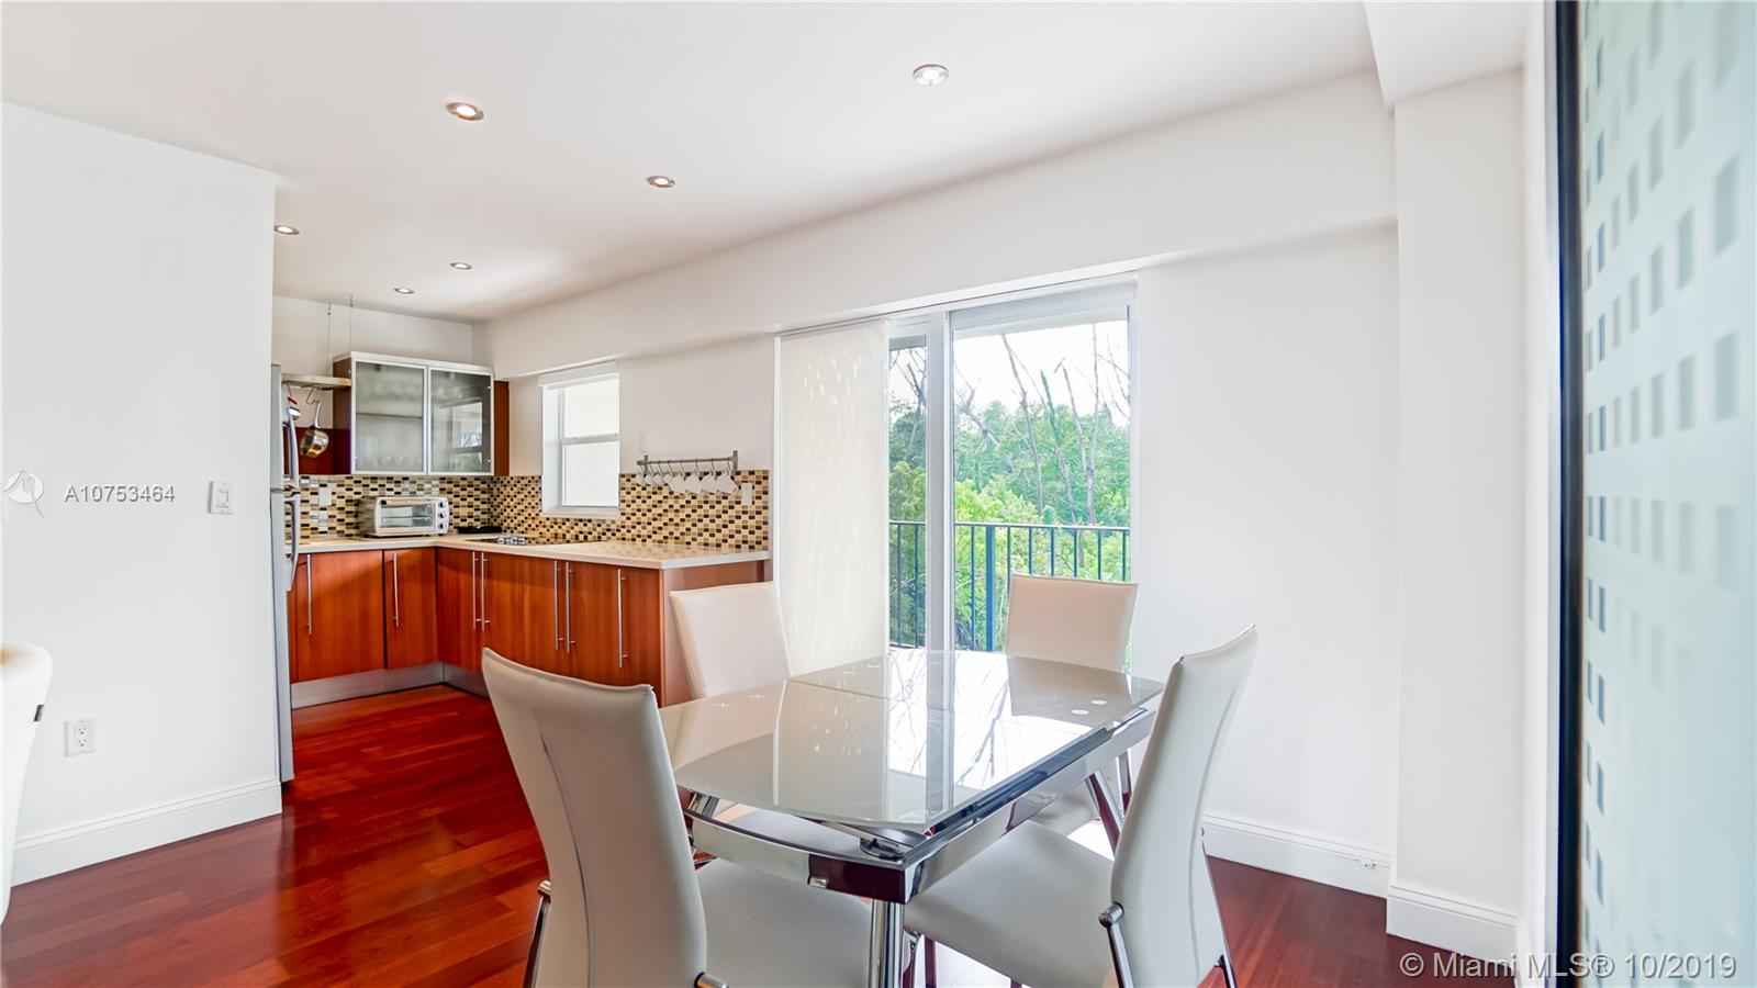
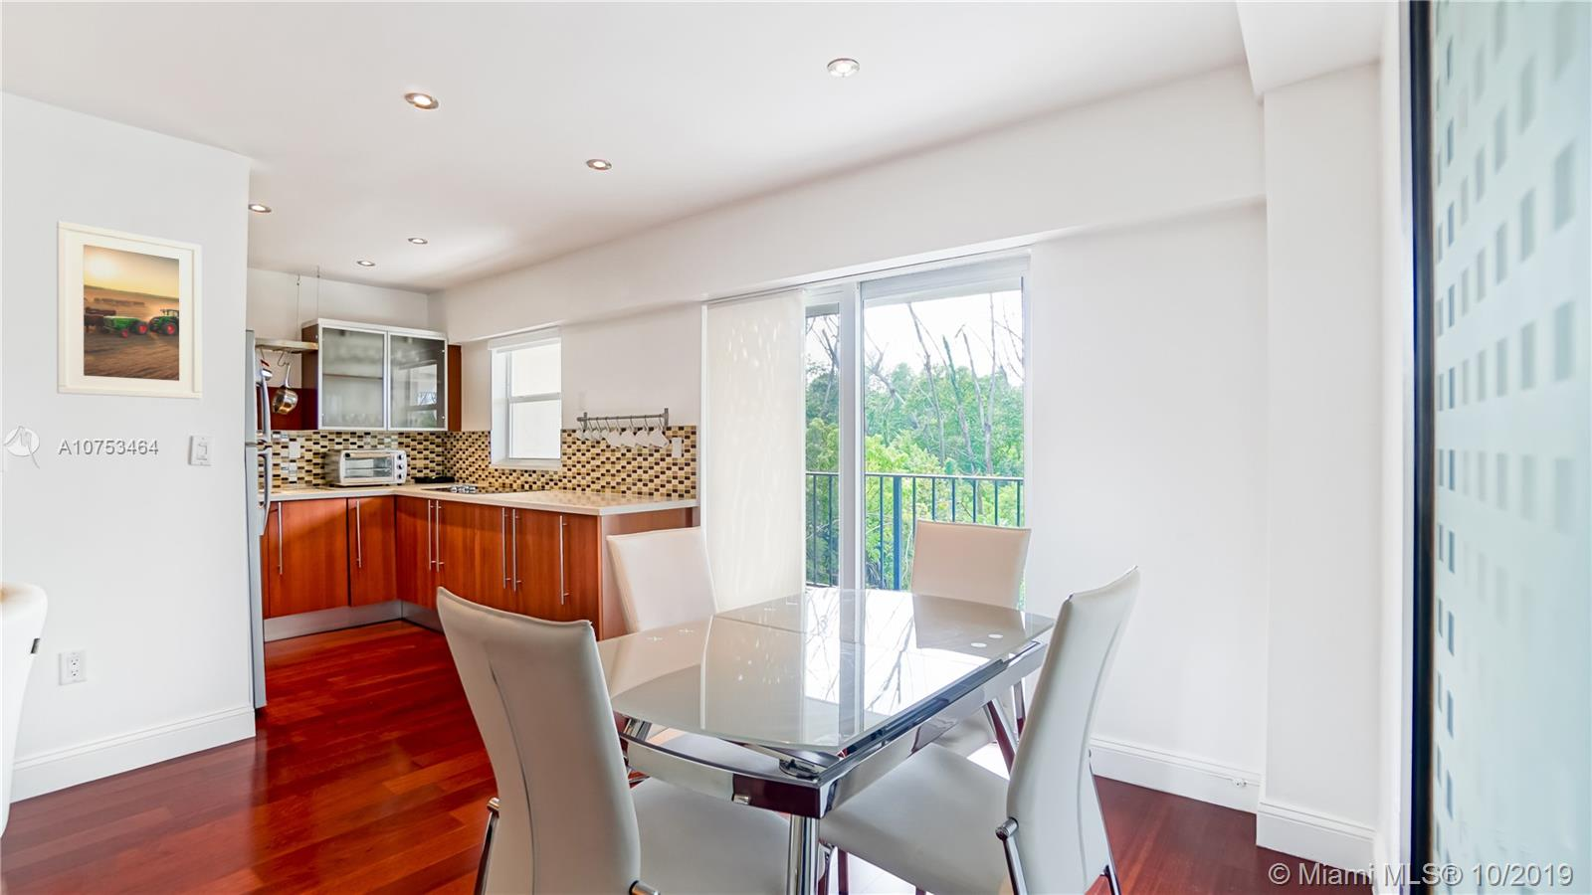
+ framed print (132, 315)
